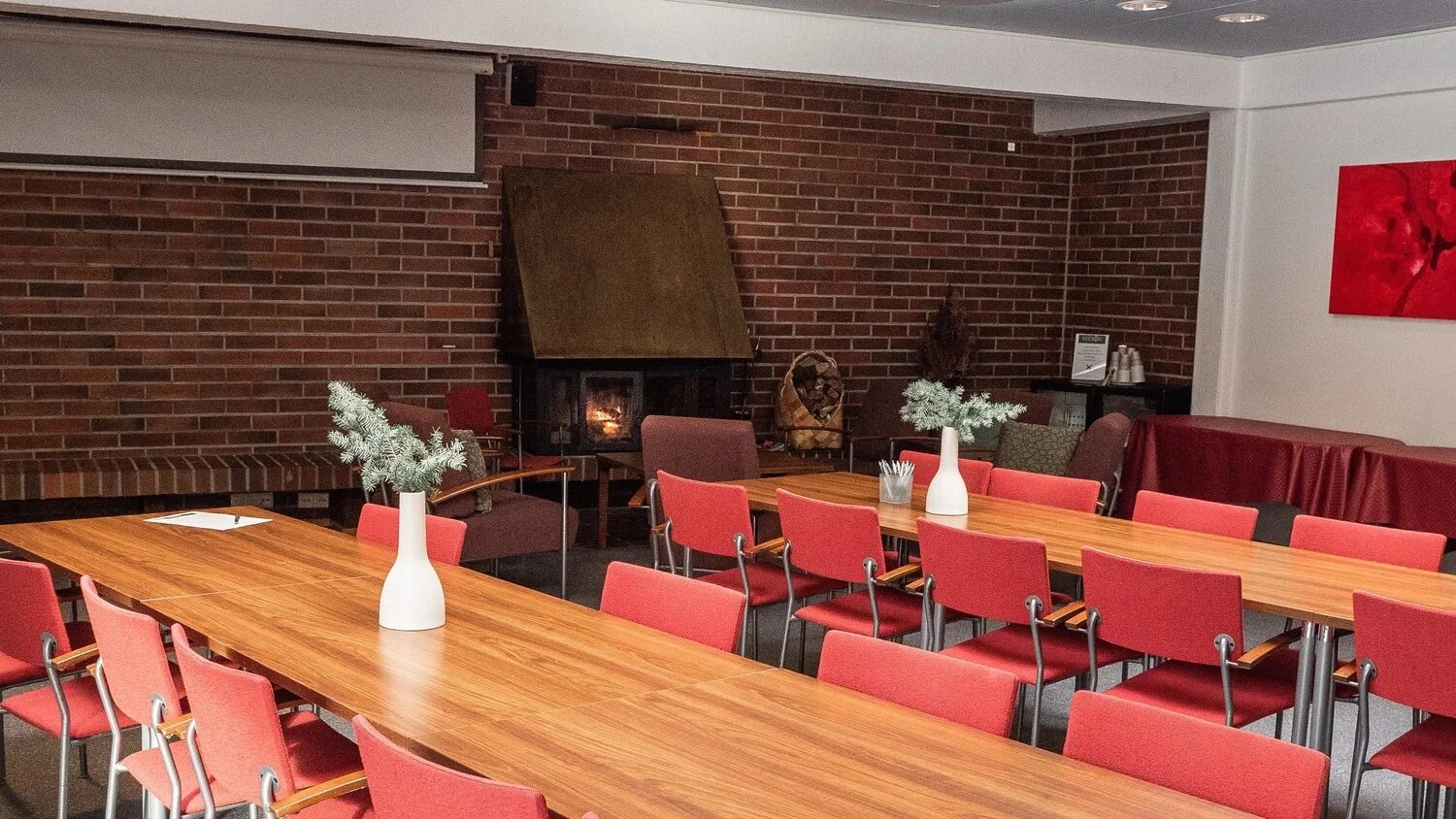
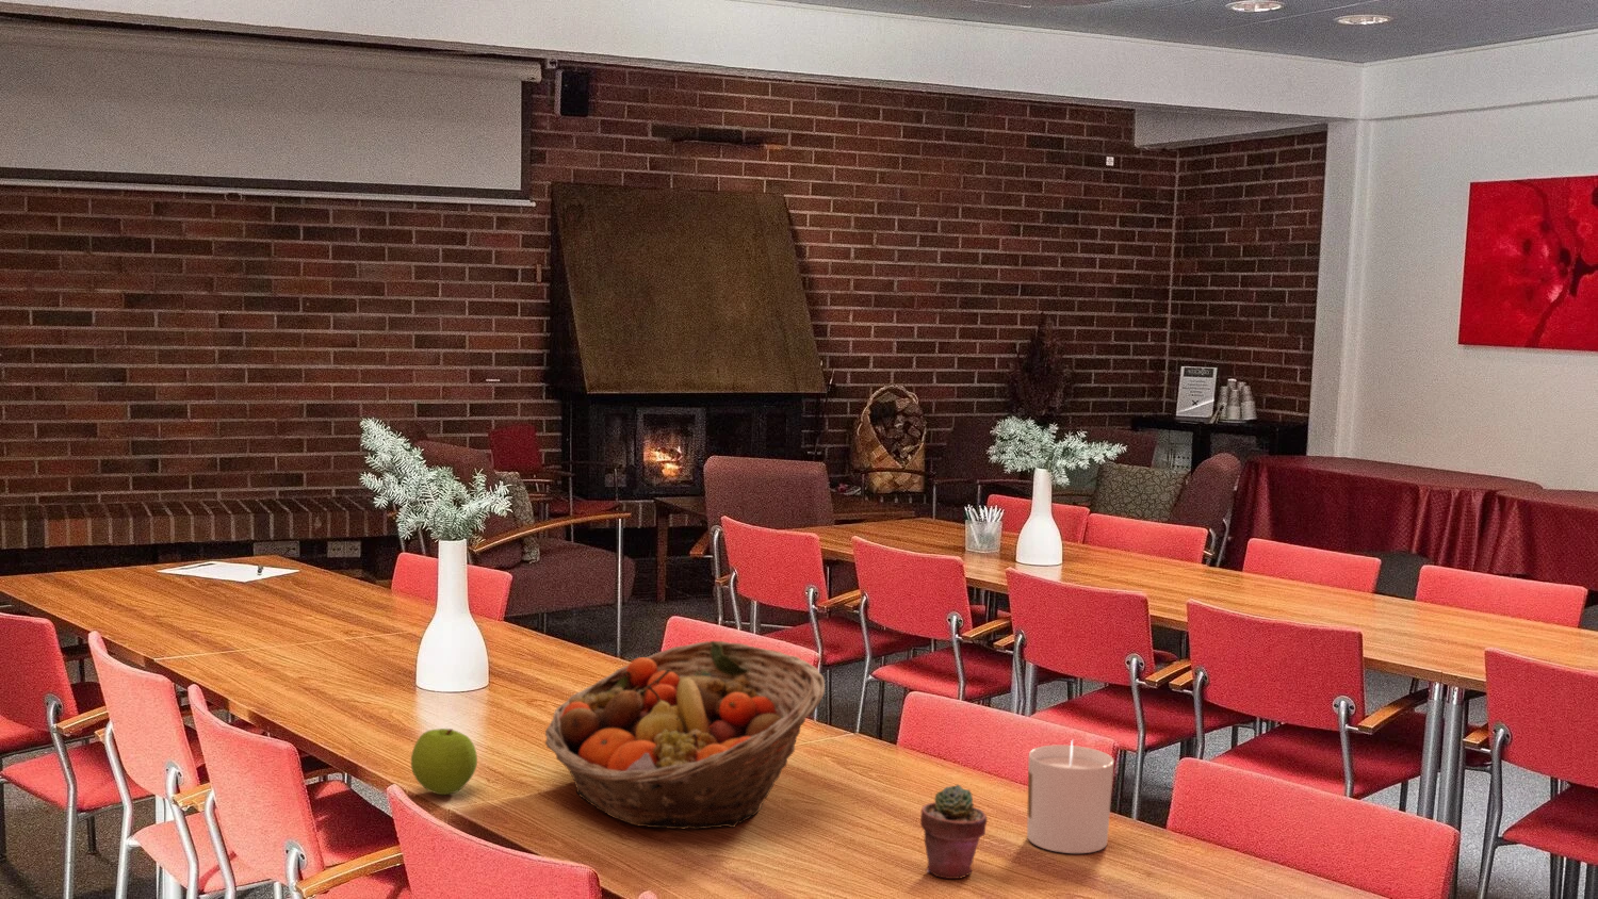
+ potted succulent (953, 829)
+ fruit basket (684, 729)
+ candle (1069, 790)
+ apple (443, 761)
